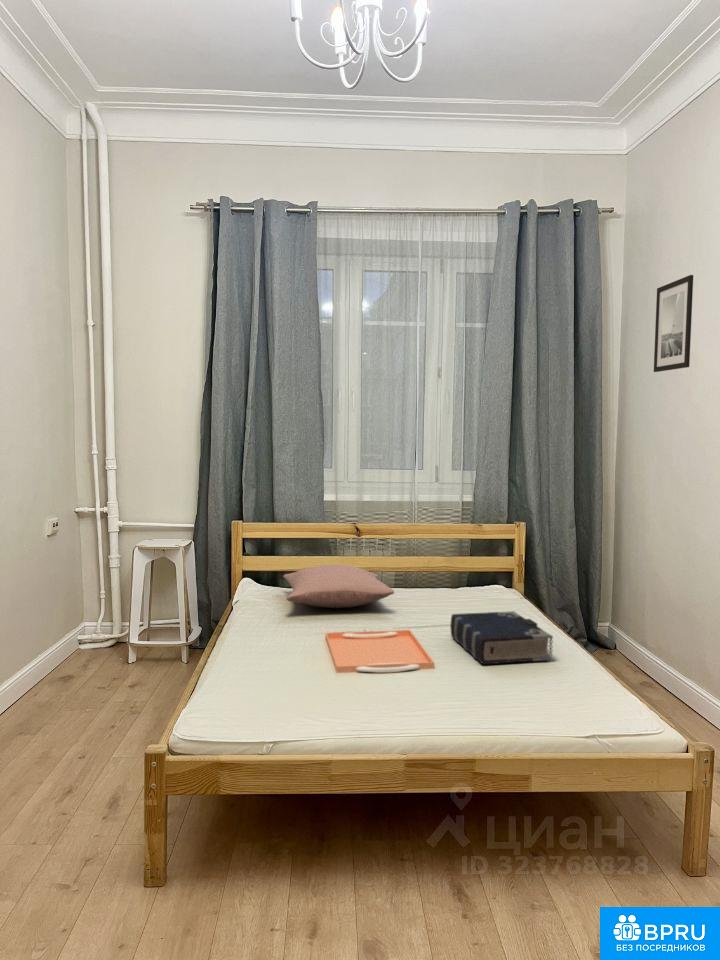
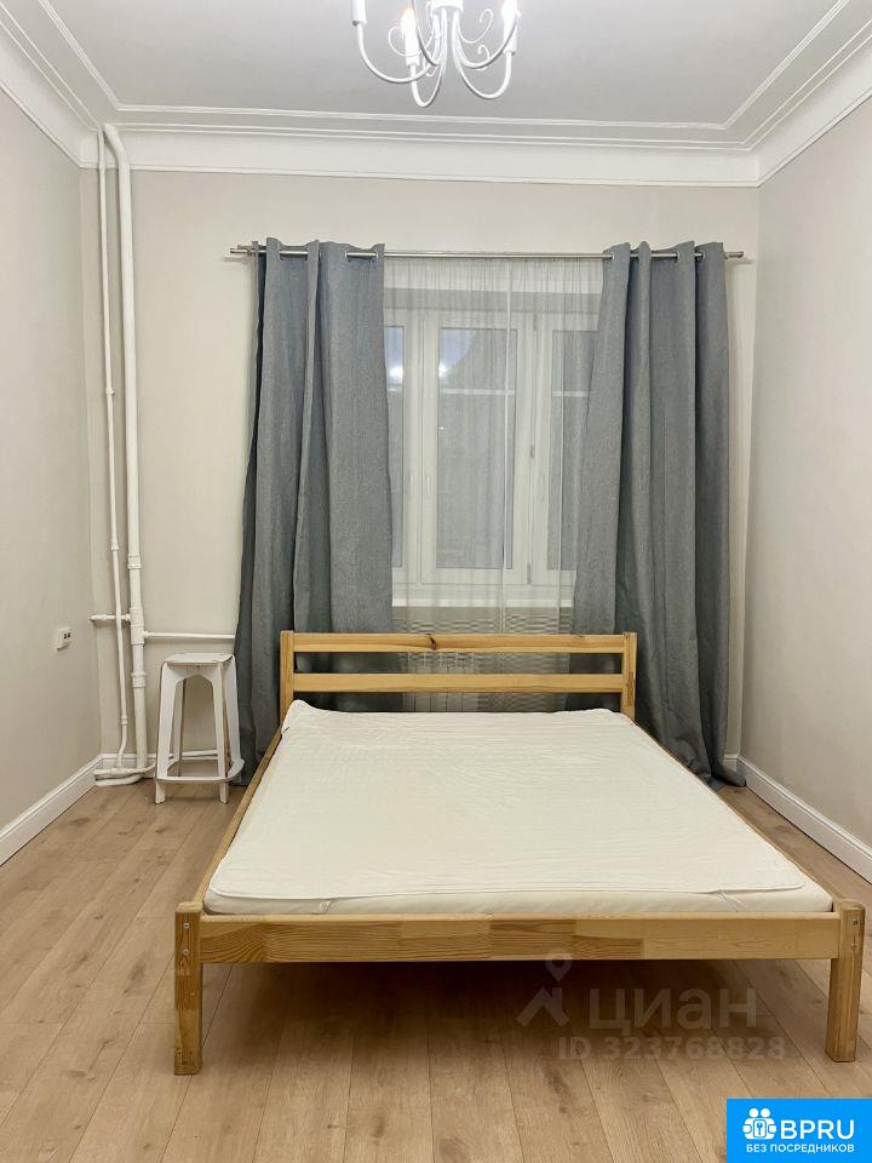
- serving tray (376, 649)
- pillow (335, 585)
- wall art (672, 326)
- book (503, 635)
